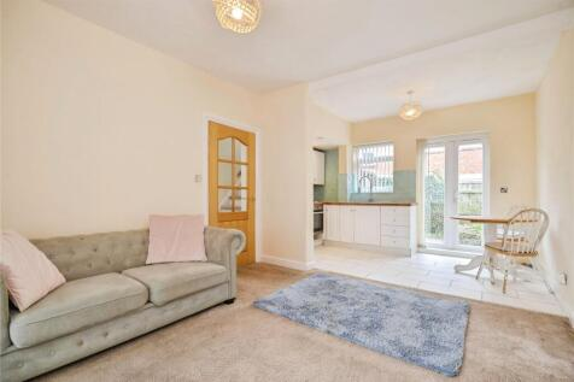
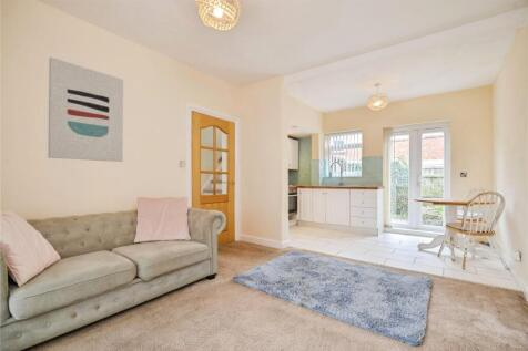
+ wall art (89, 114)
